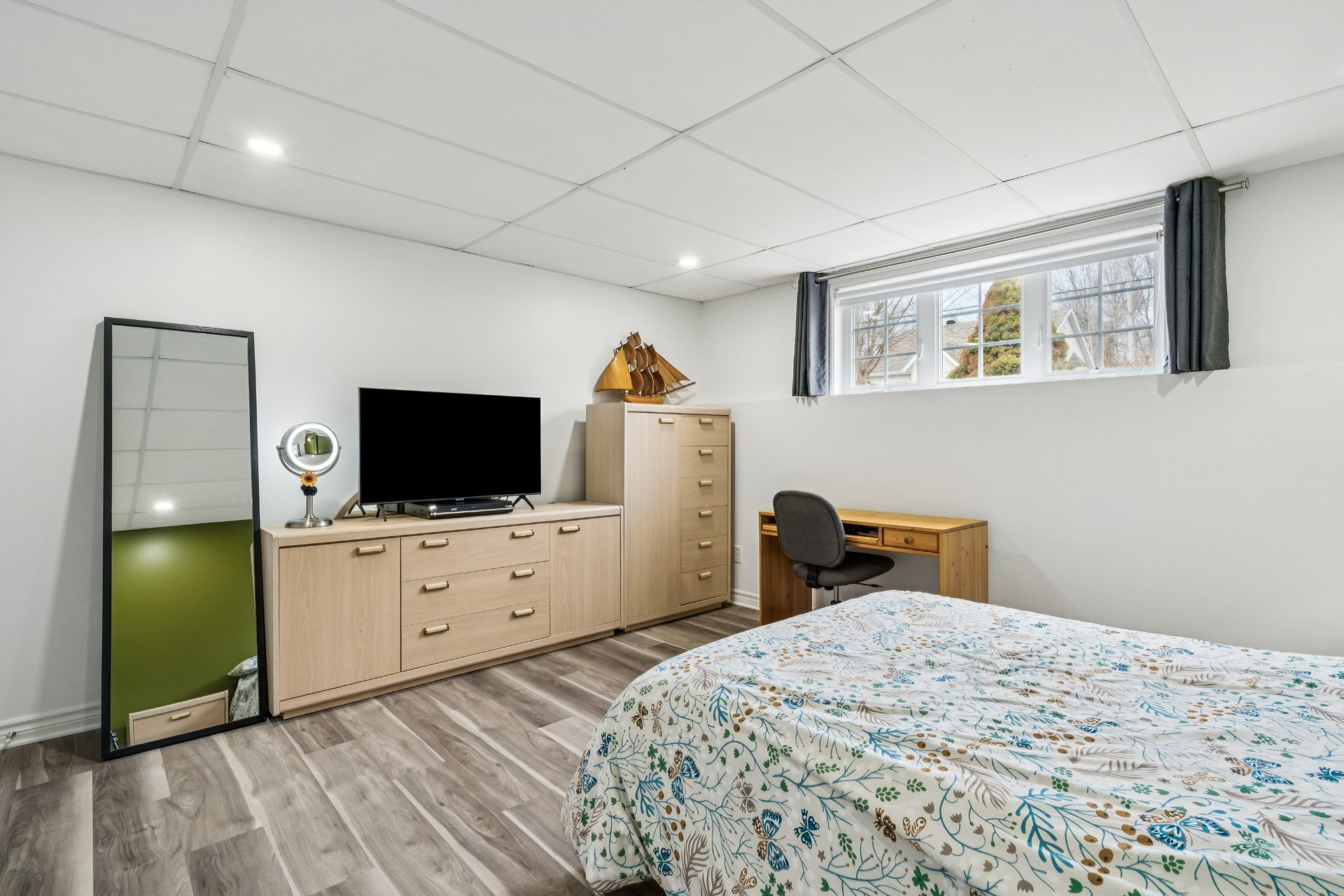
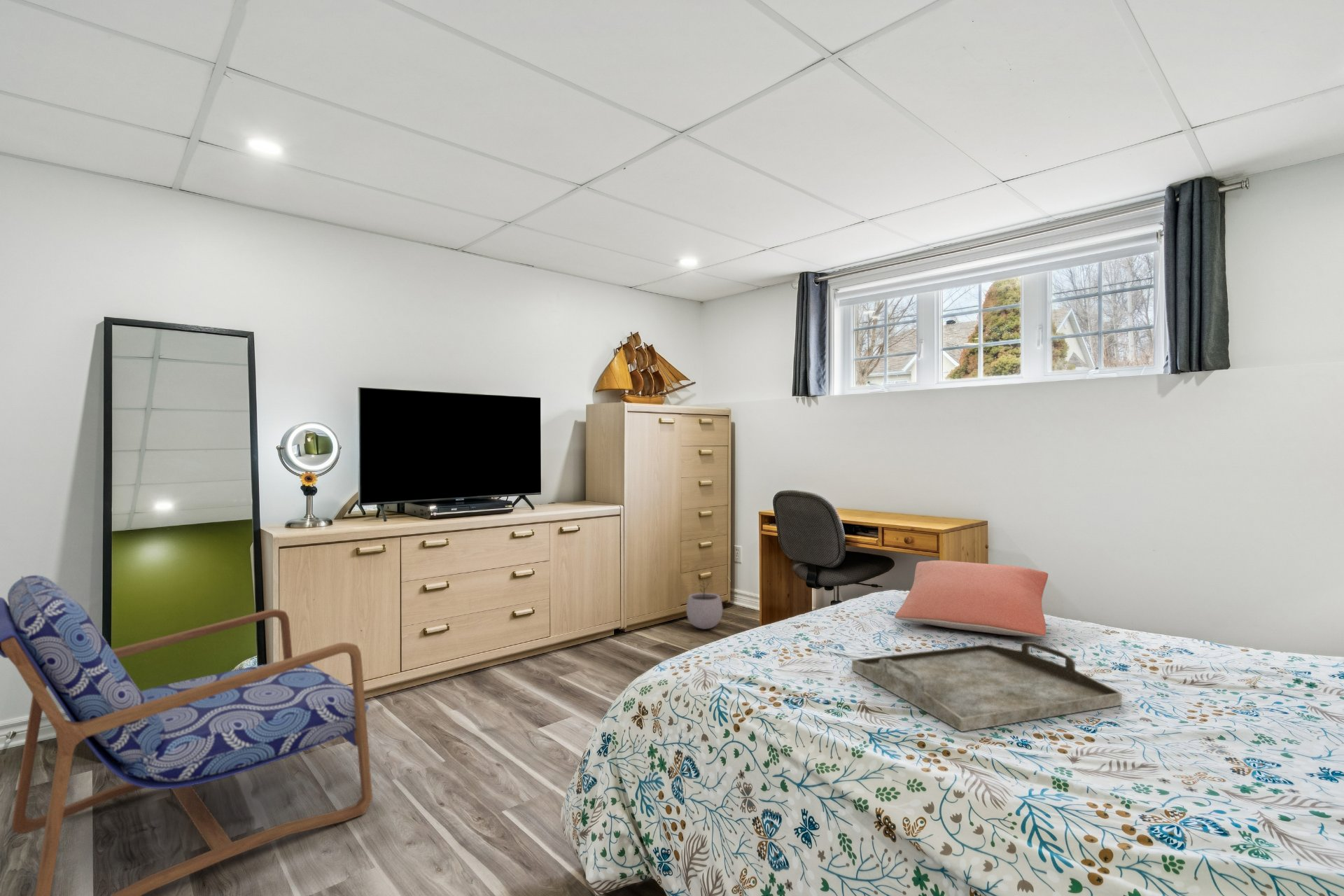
+ plant pot (704, 605)
+ serving tray (976, 671)
+ armchair (191, 696)
+ pillow (973, 594)
